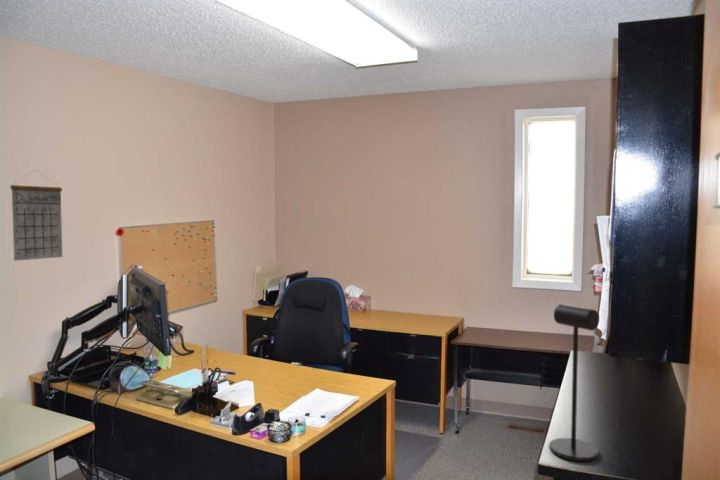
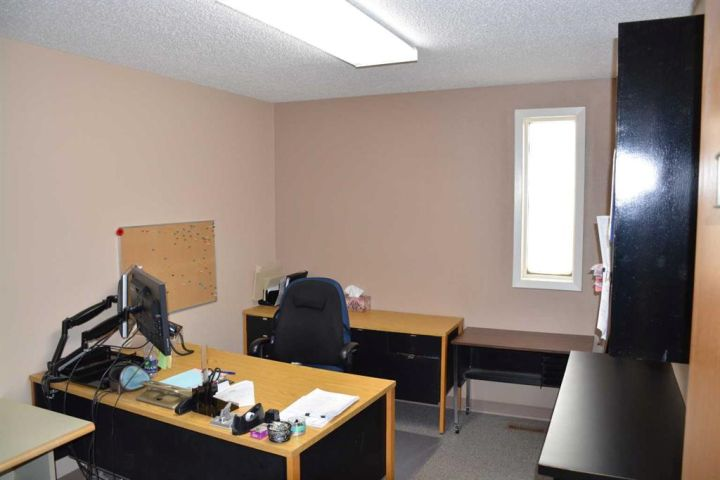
- desk lamp (574, 379)
- calendar (37, 214)
